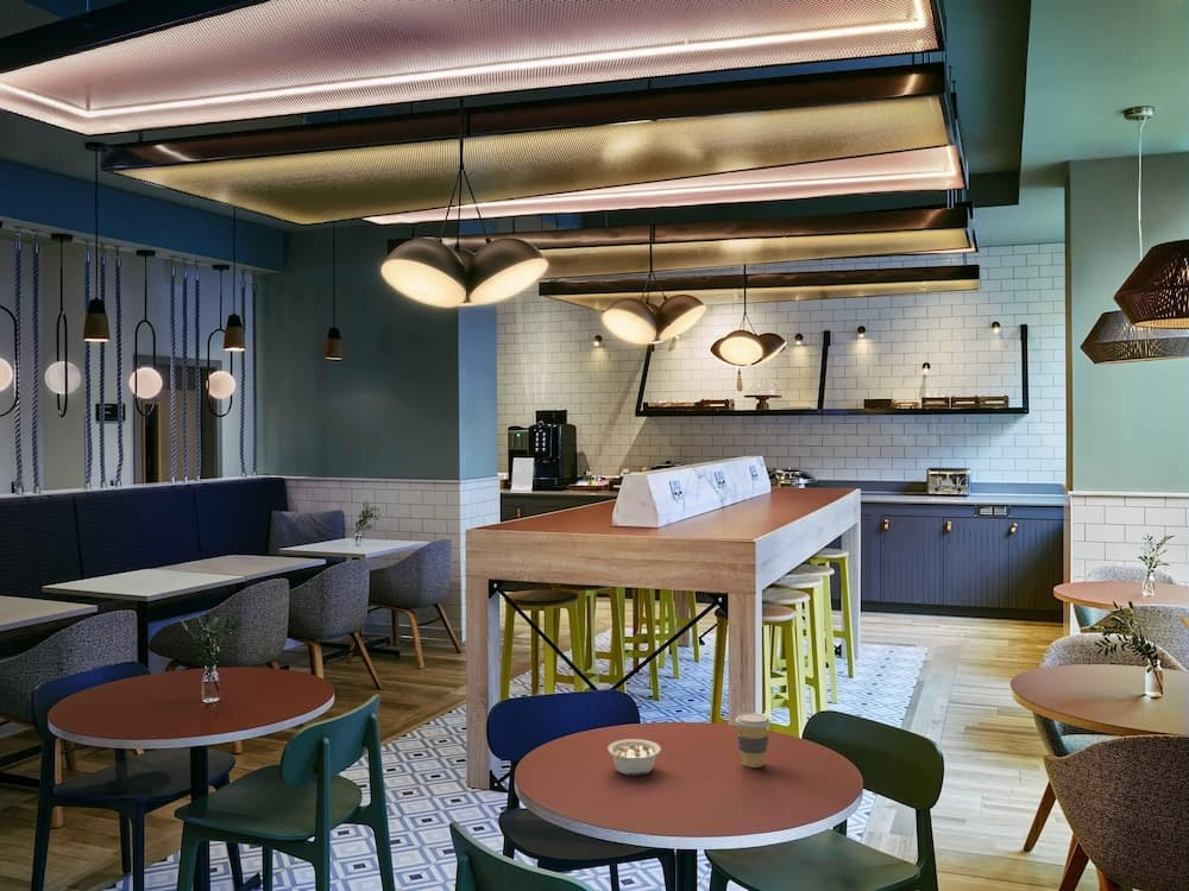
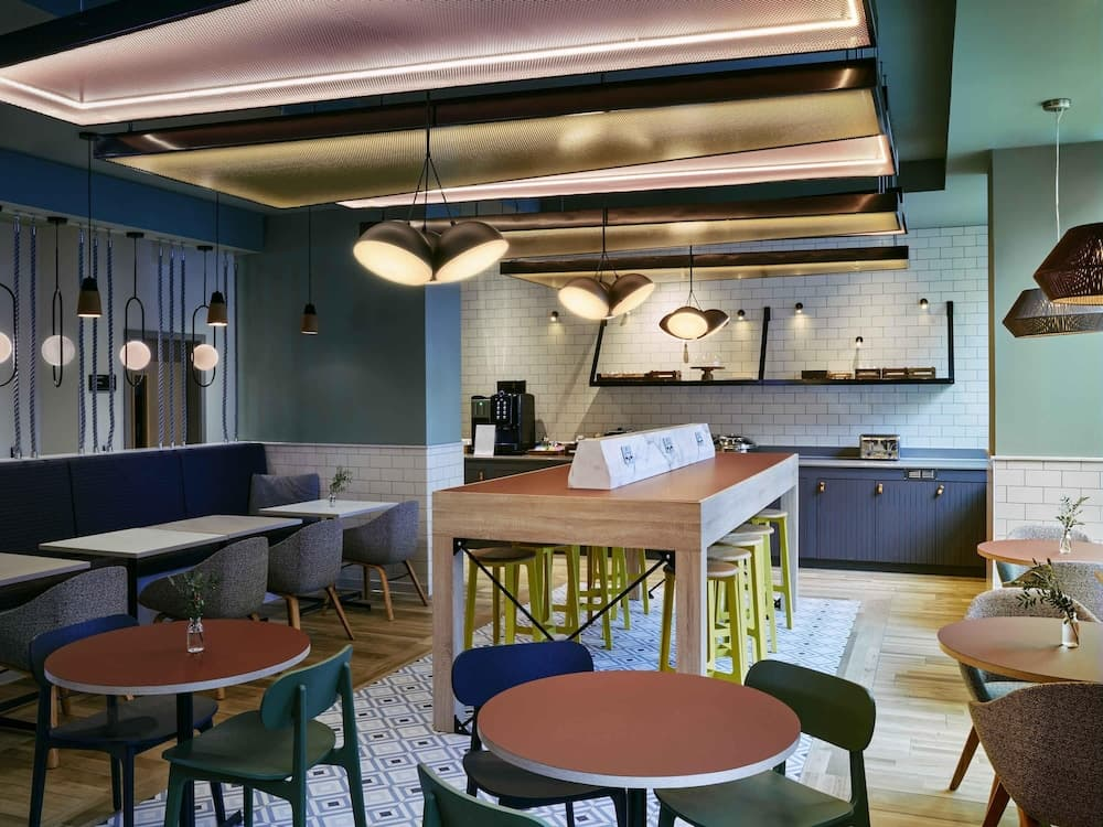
- coffee cup (753, 740)
- legume (634, 757)
